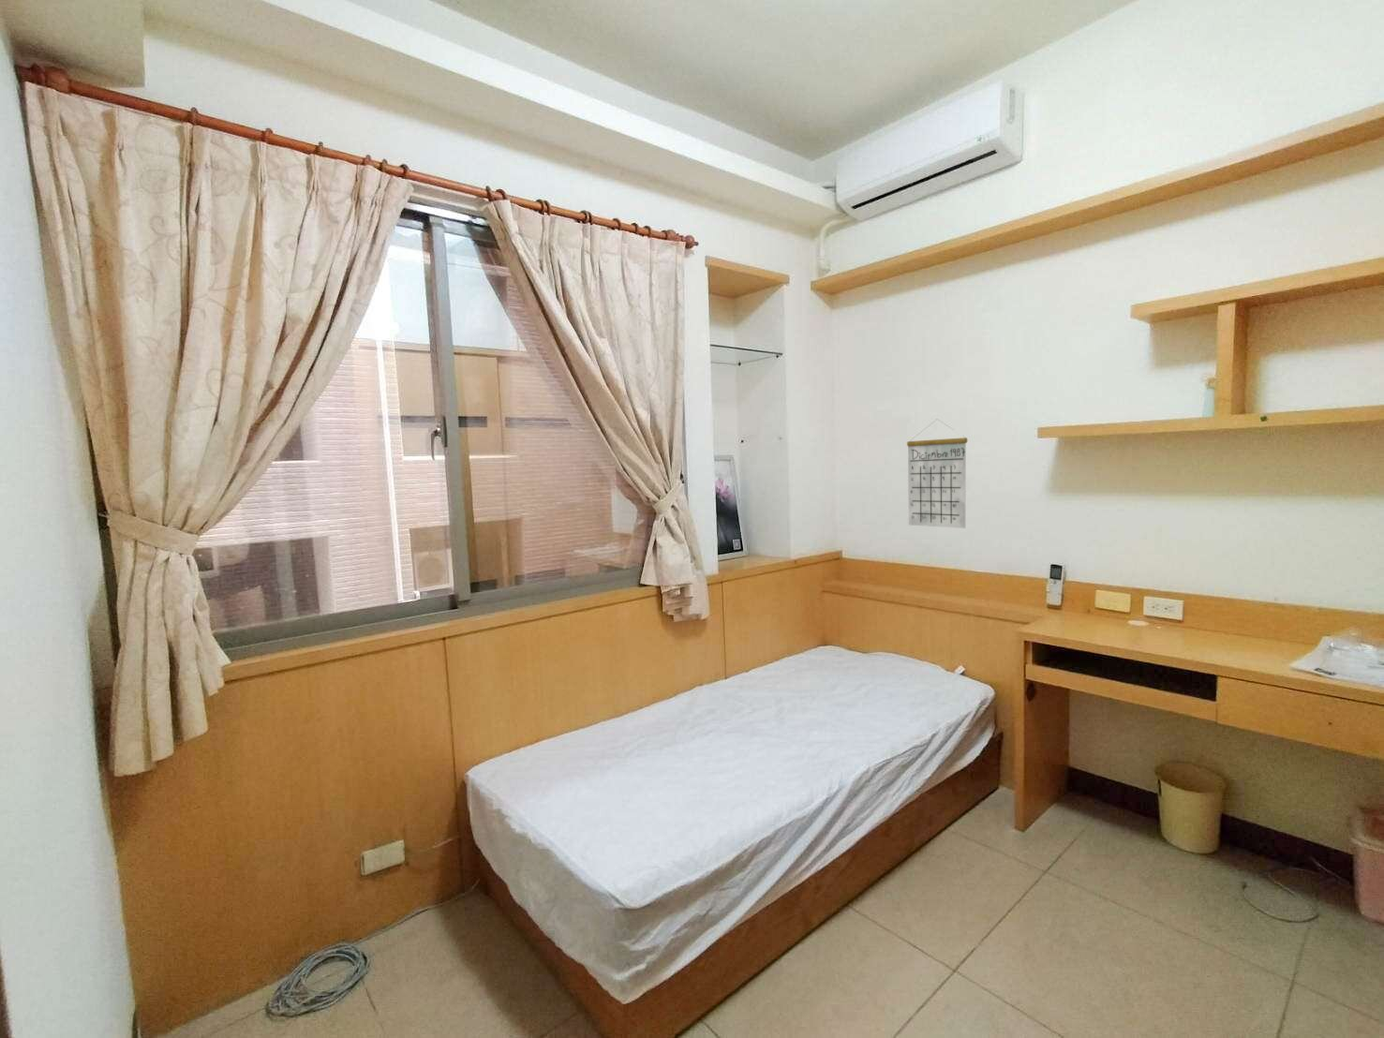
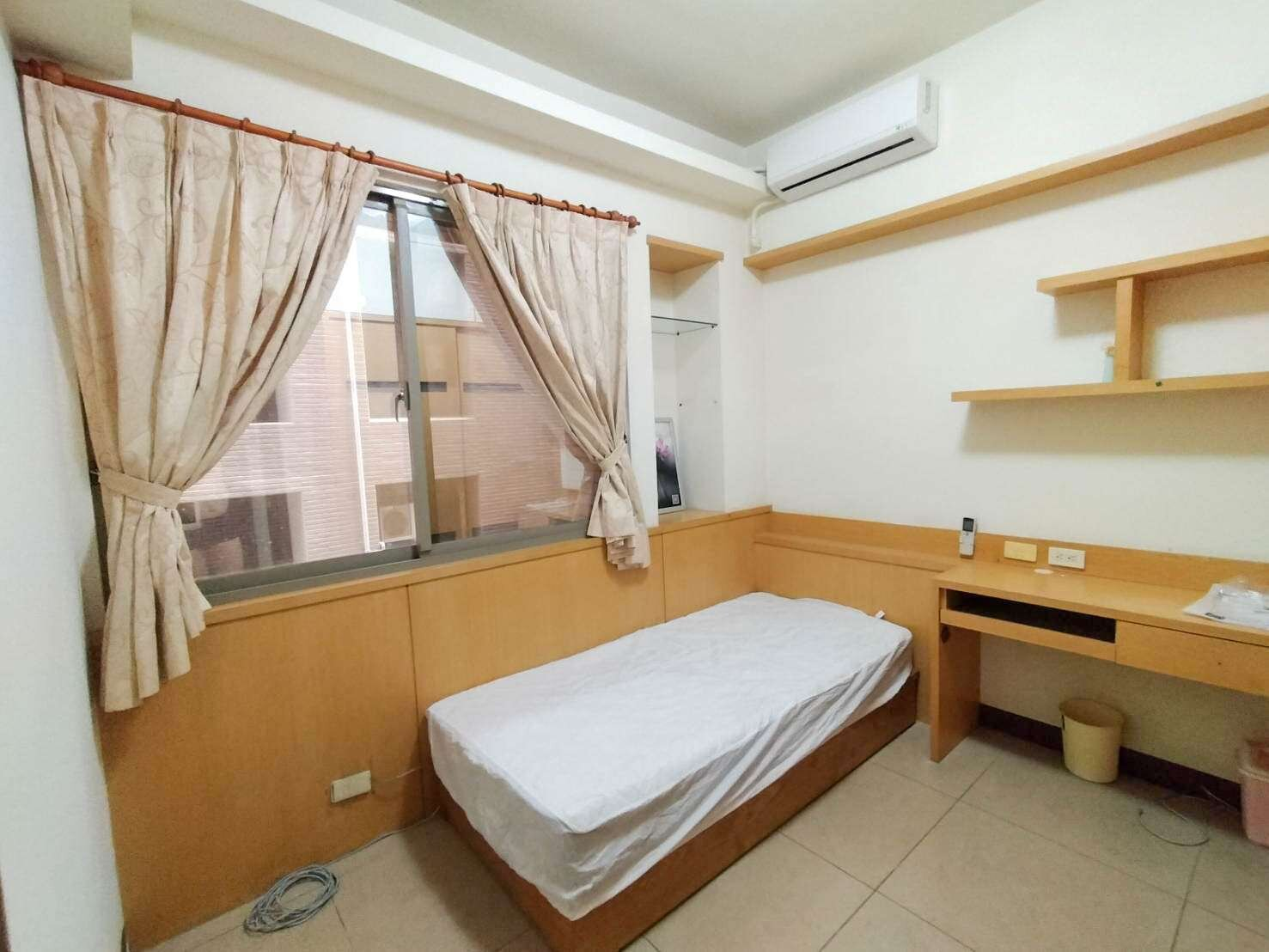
- calendar (936, 472)
